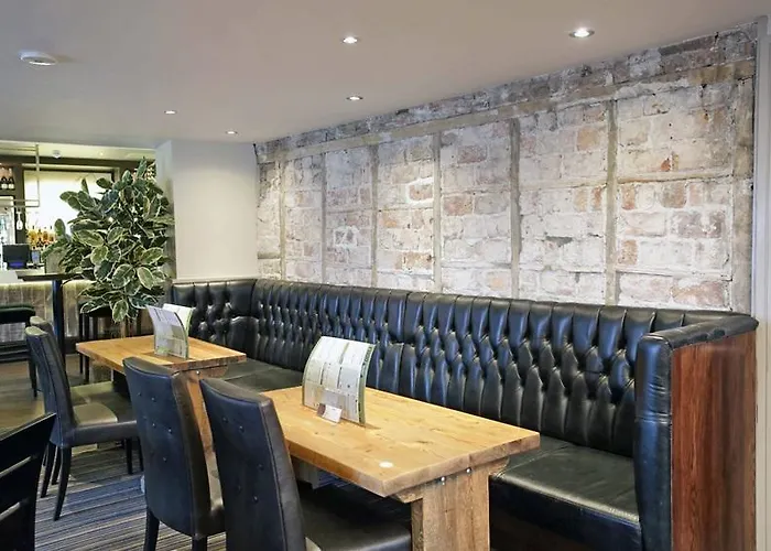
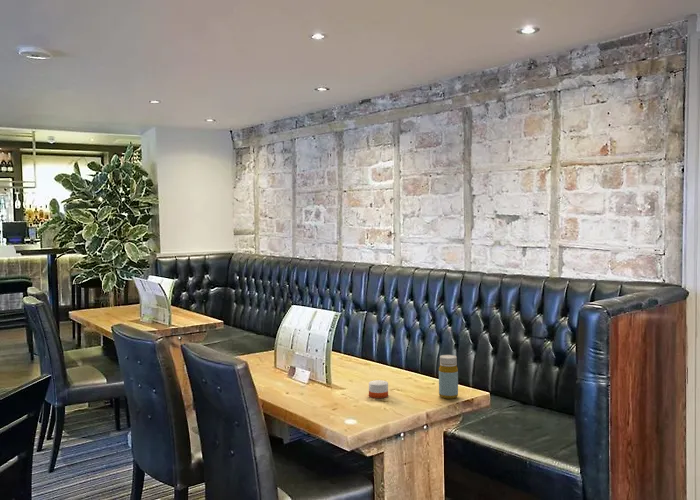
+ candle (378, 382)
+ bottle (448, 376)
